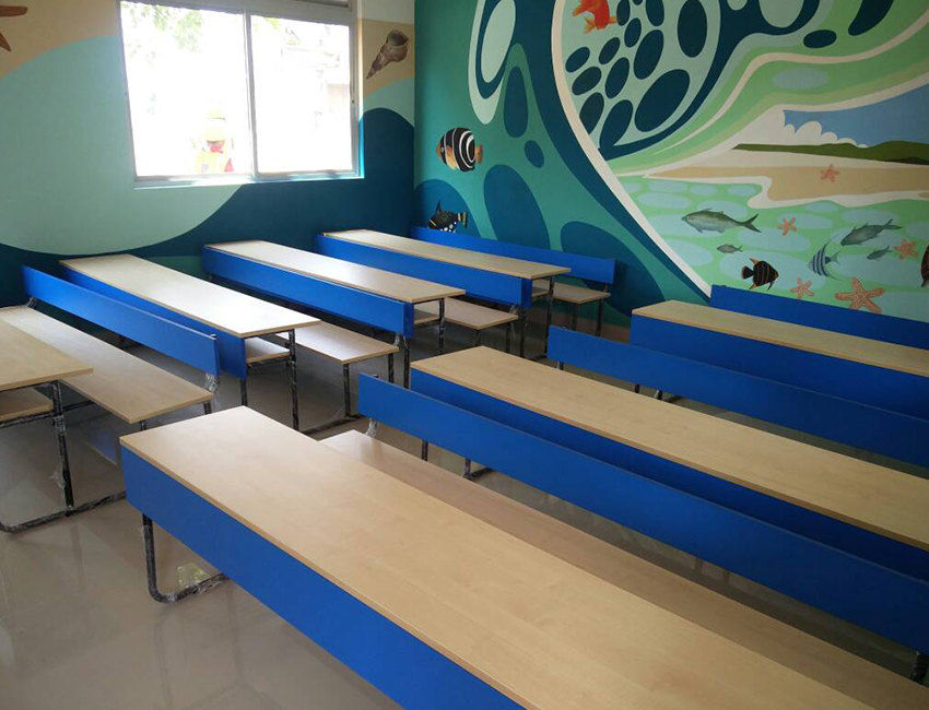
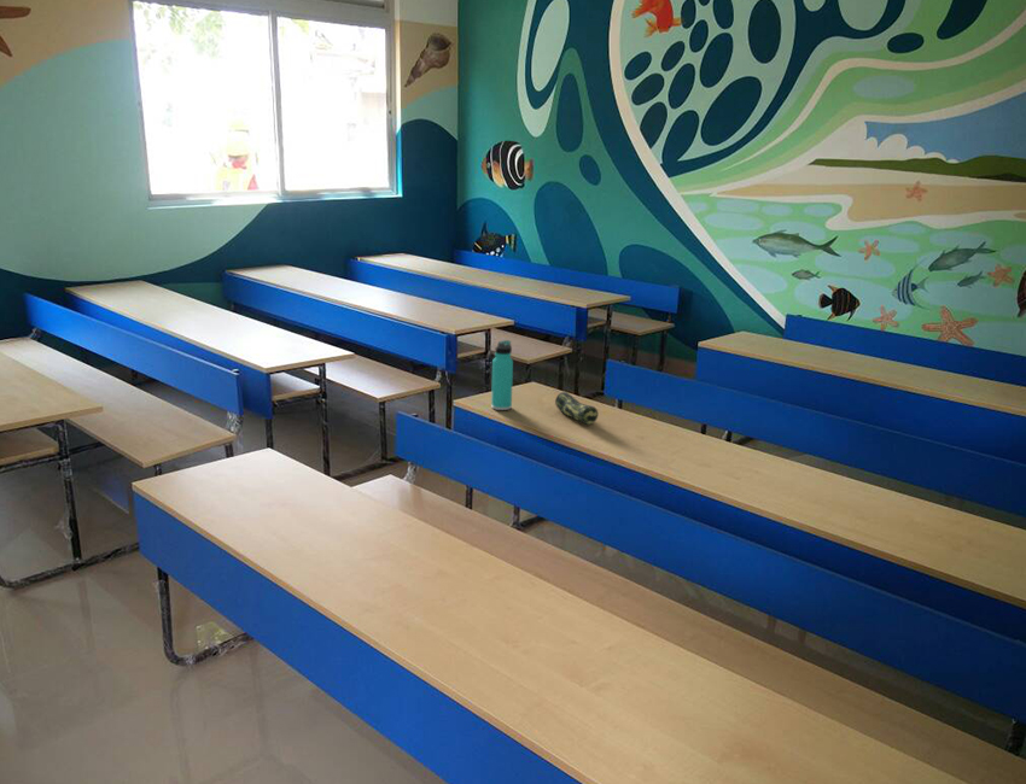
+ thermos bottle (502, 374)
+ pencil case (576, 409)
